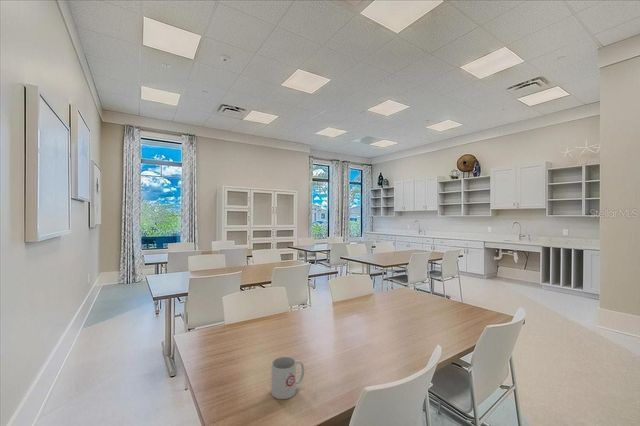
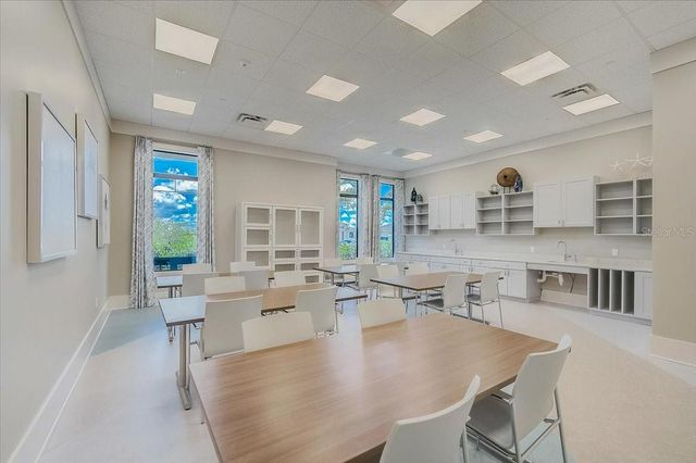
- mug (288, 375)
